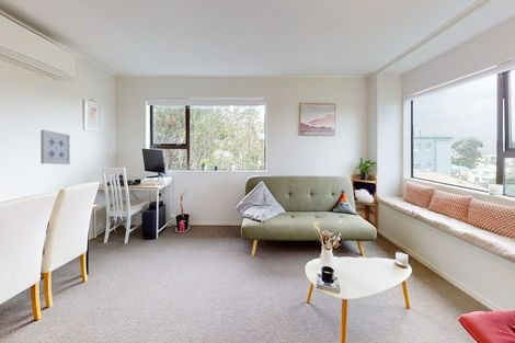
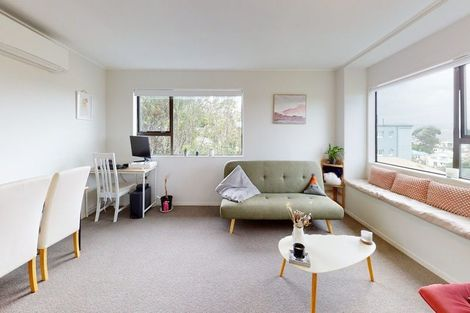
- wall art (56, 148)
